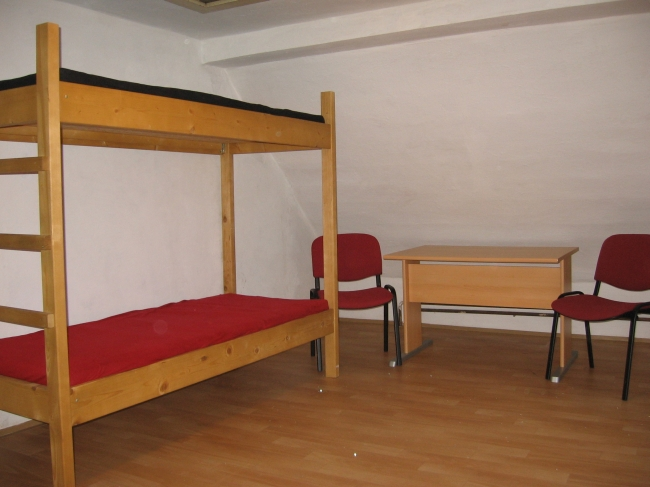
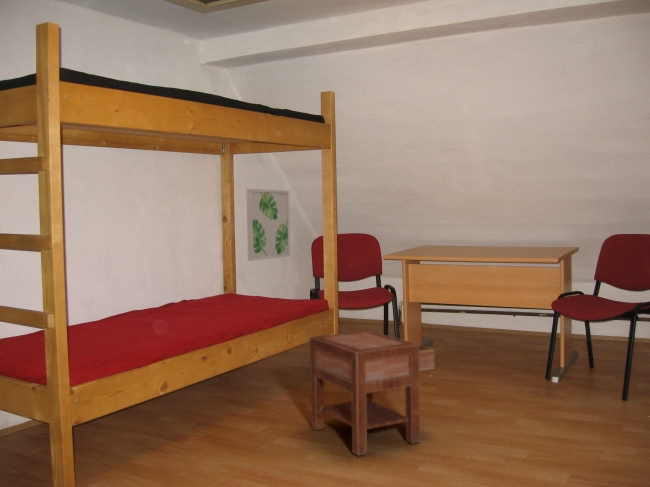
+ nightstand (369, 386)
+ wall art (269, 224)
